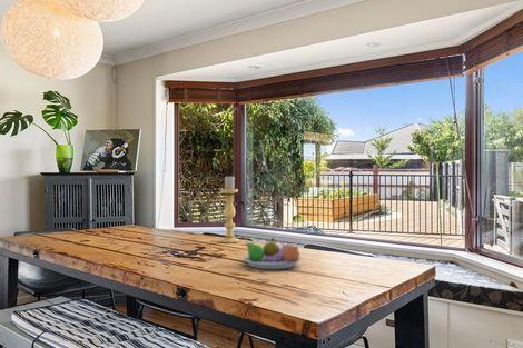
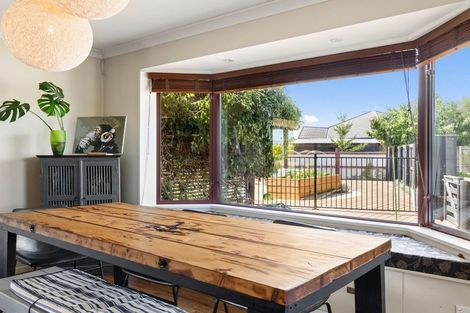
- candle holder (229, 208)
- fruit bowl (270, 251)
